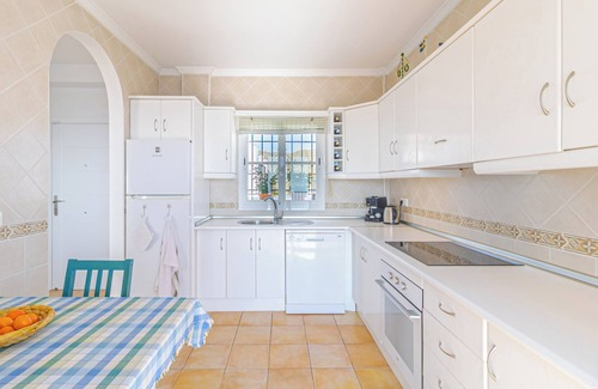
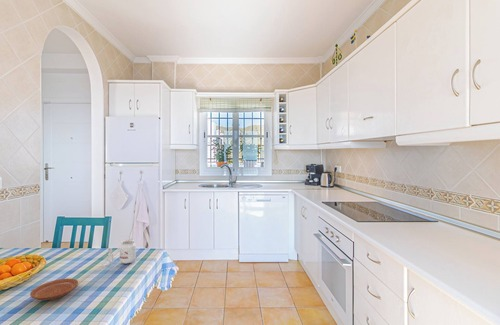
+ plate (55, 291)
+ candle (121, 252)
